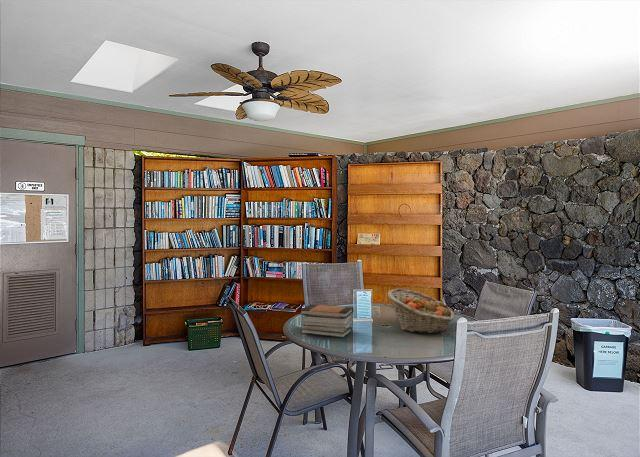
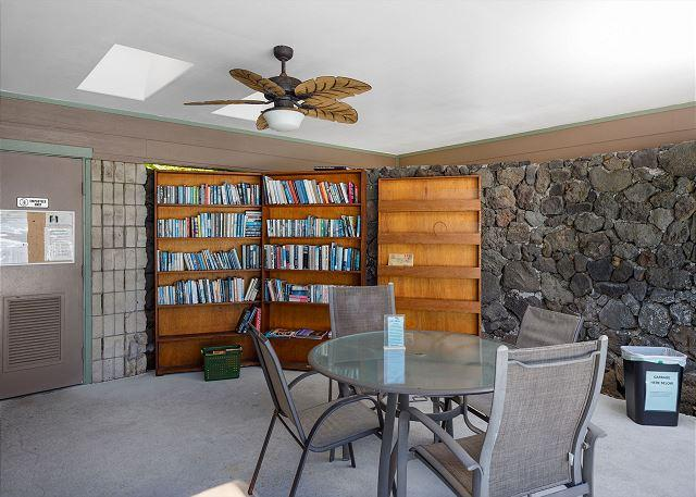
- book stack (327, 320)
- fruit basket (420, 309)
